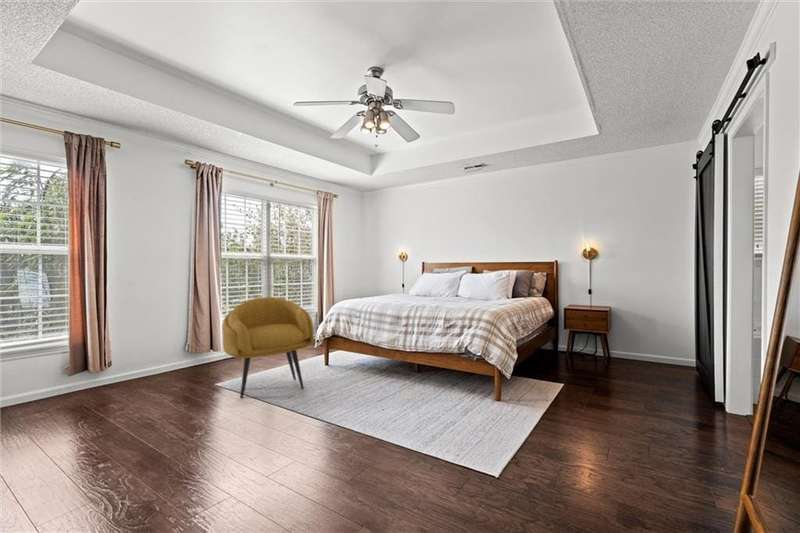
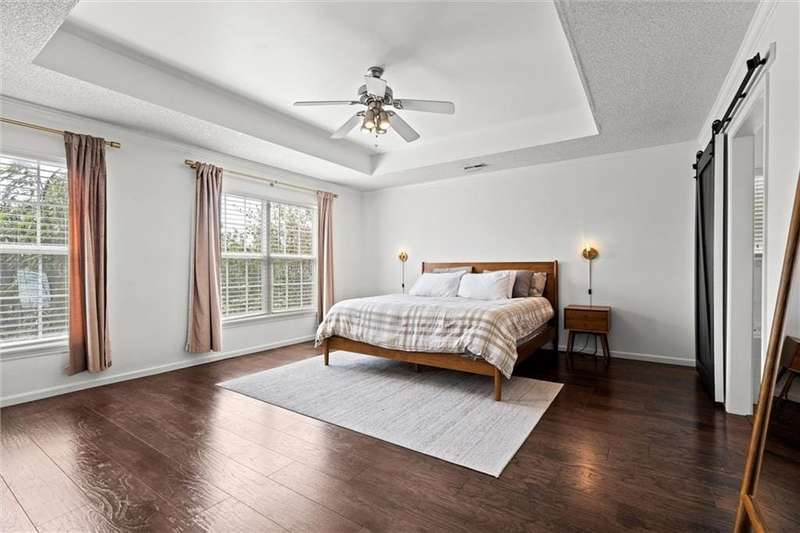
- armchair (268, 344)
